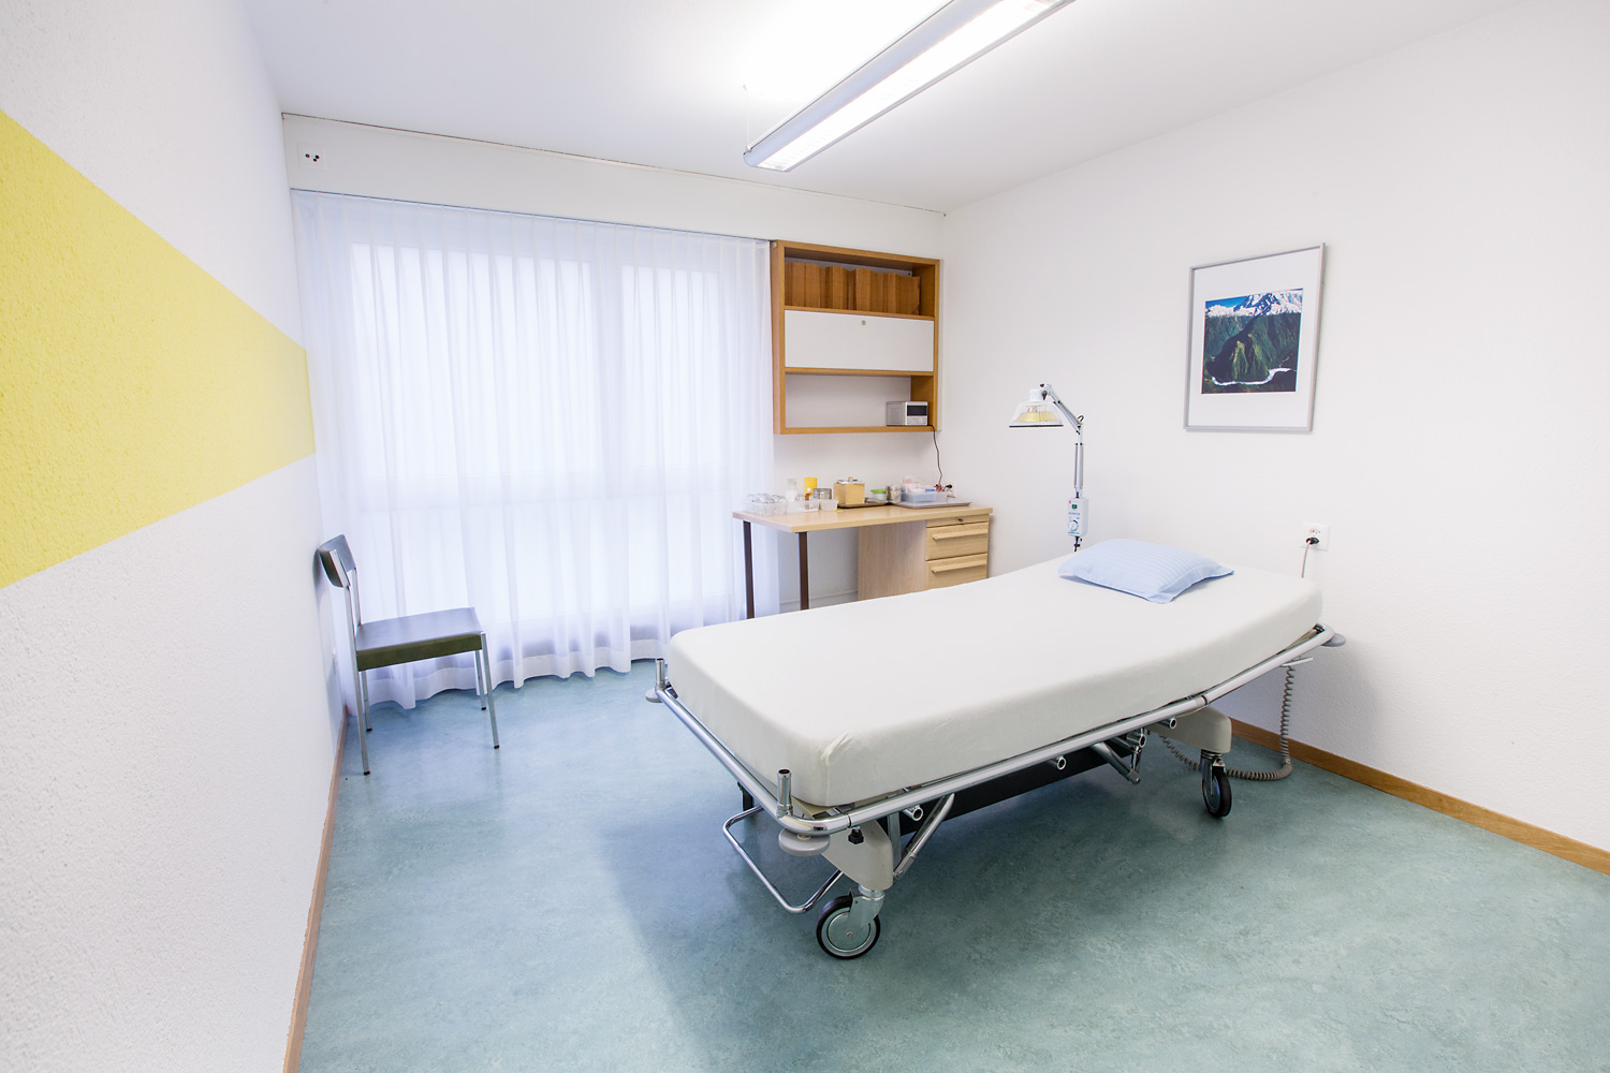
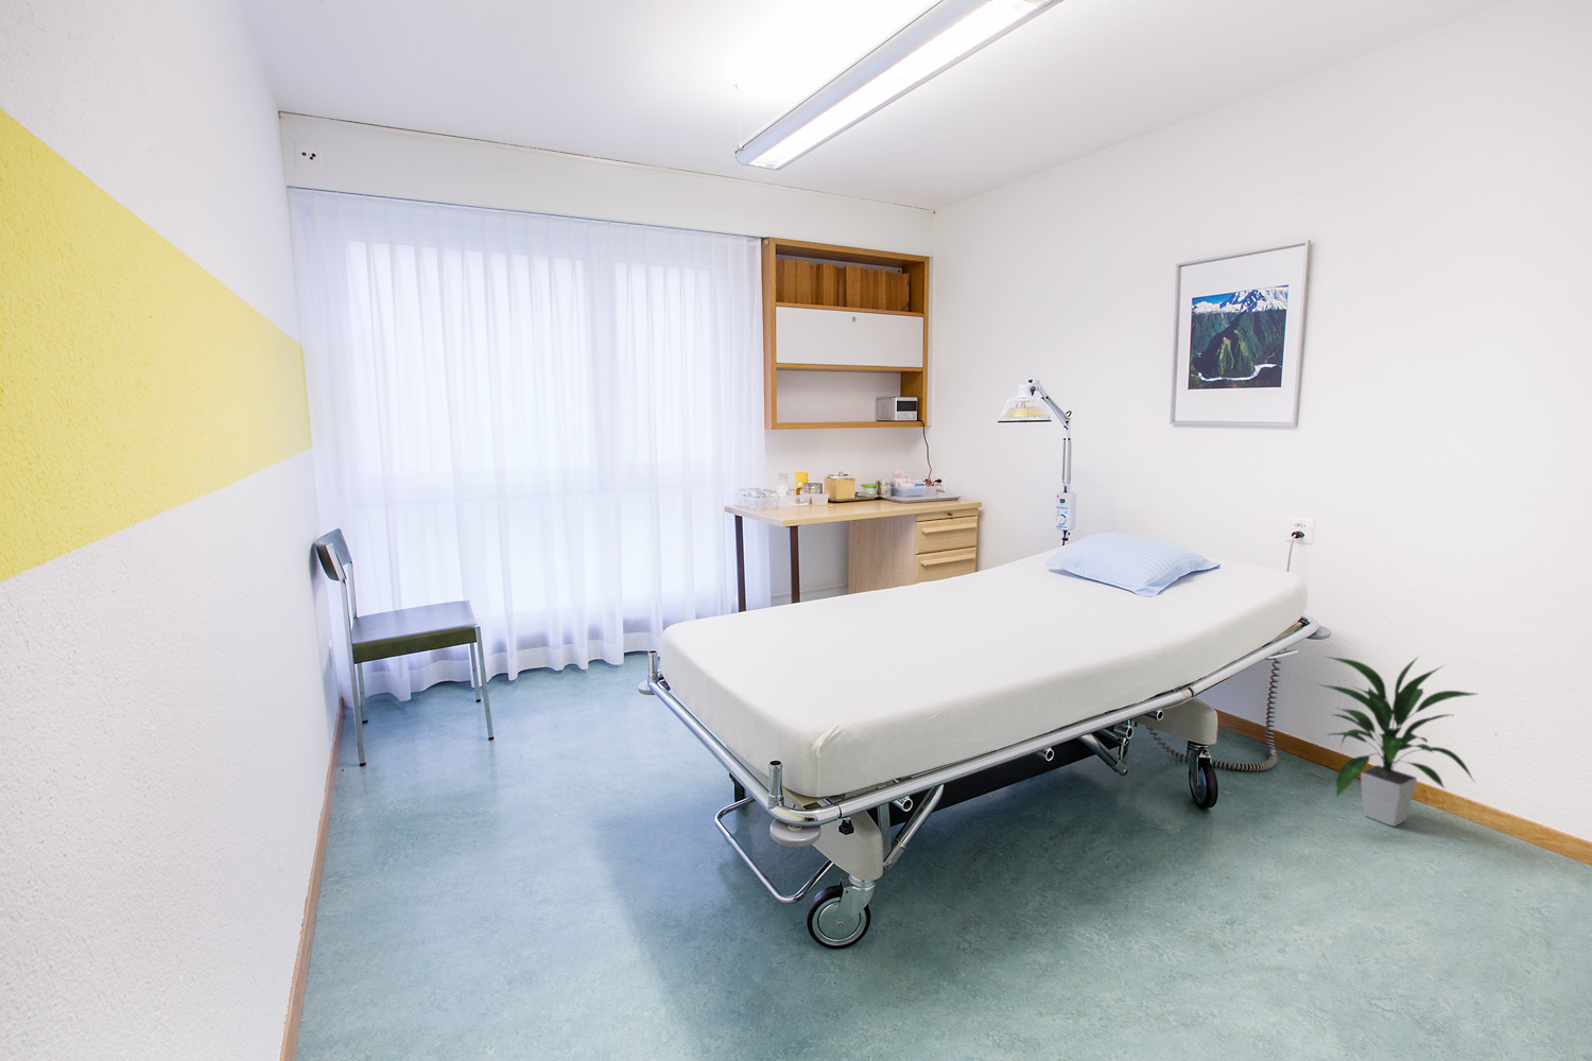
+ indoor plant (1385, 735)
